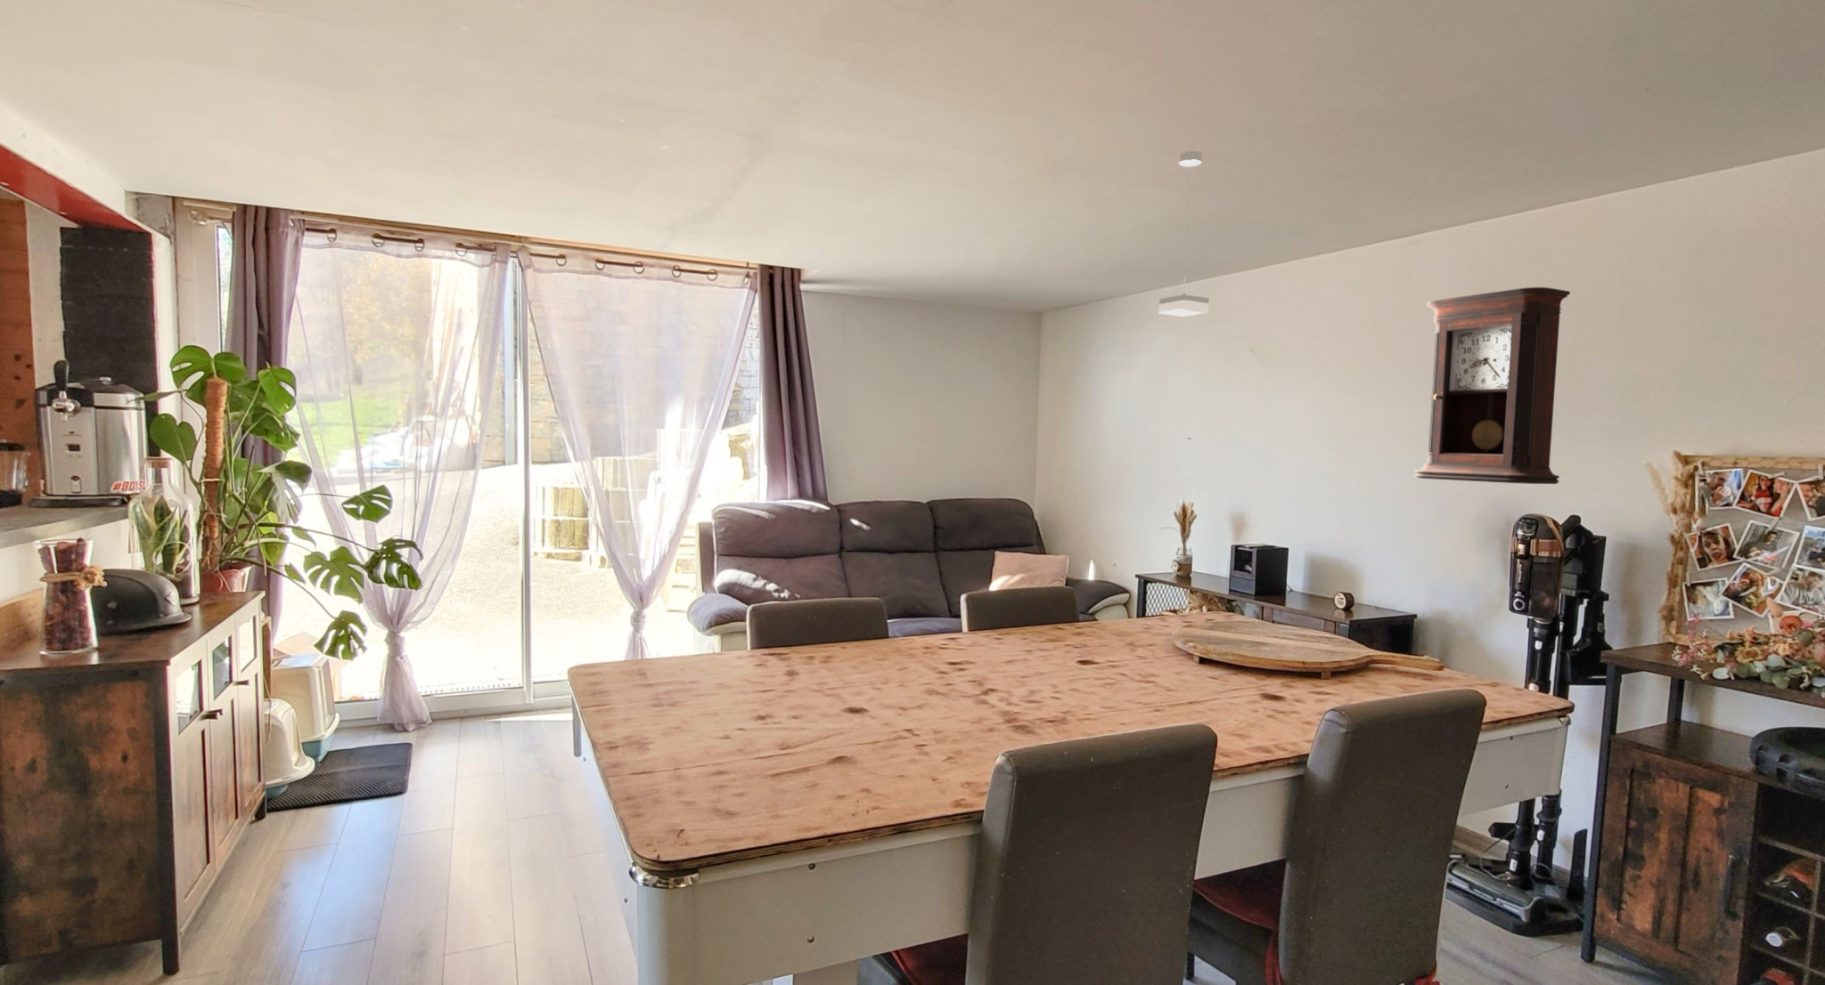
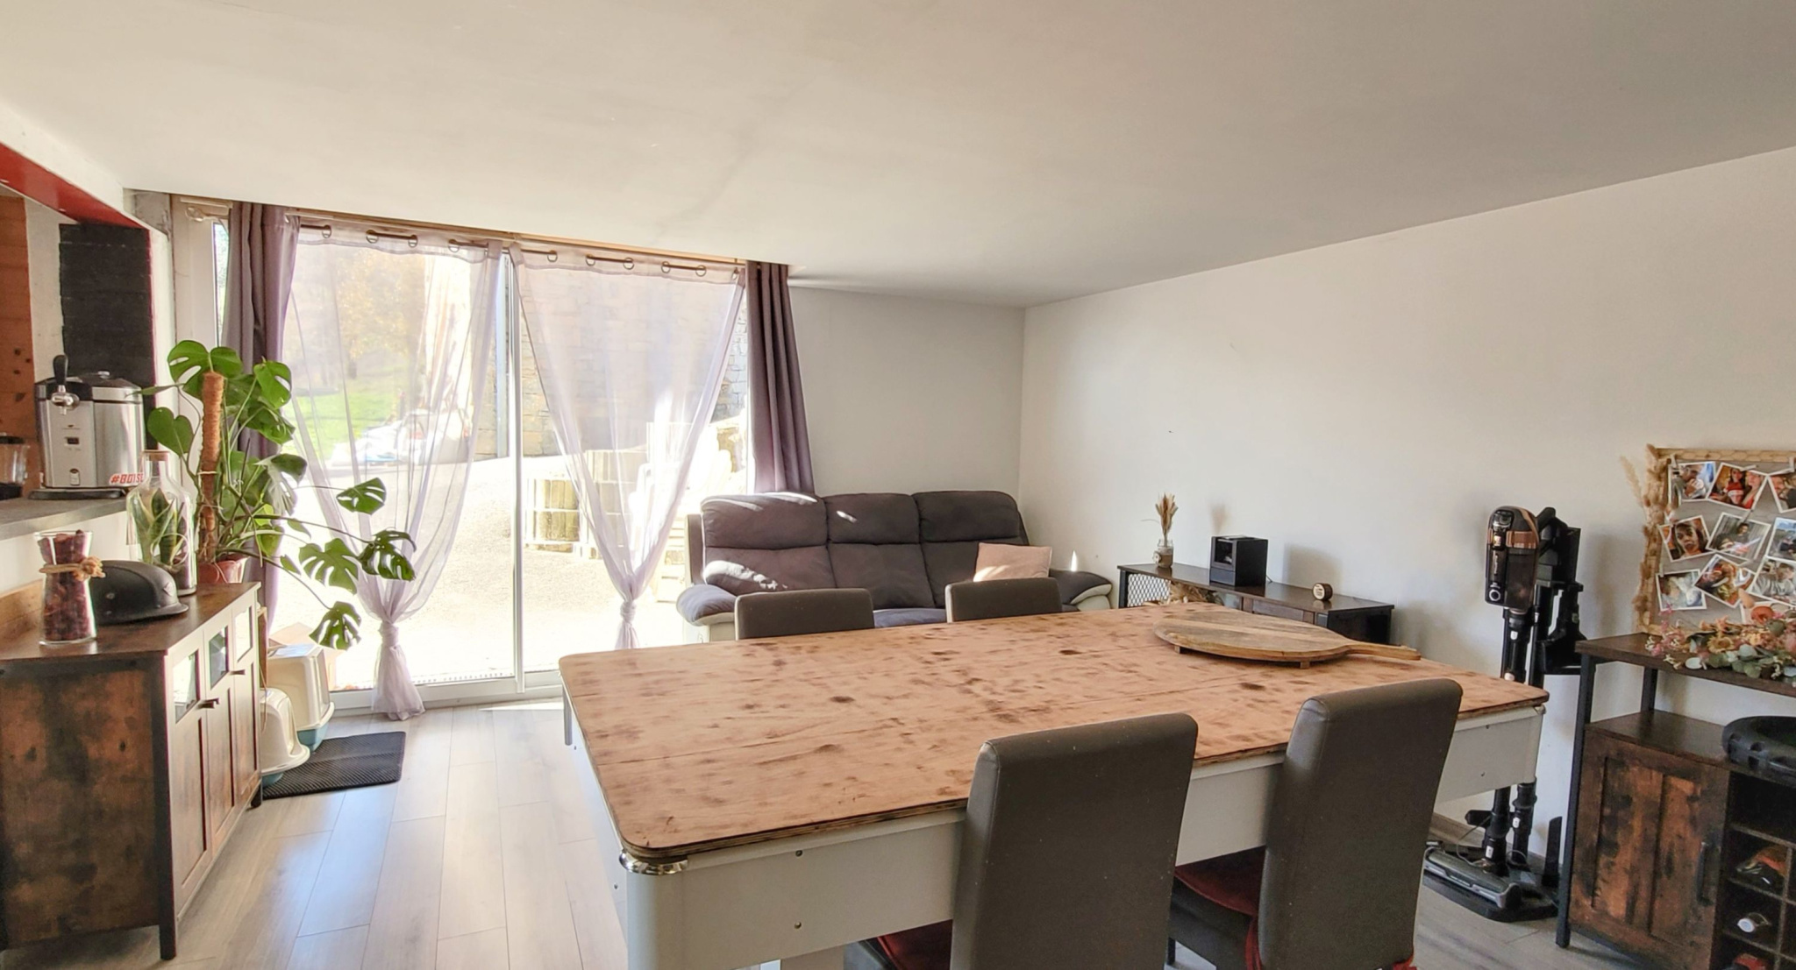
- pendulum clock (1485, 389)
- pendant lamp (1186, 239)
